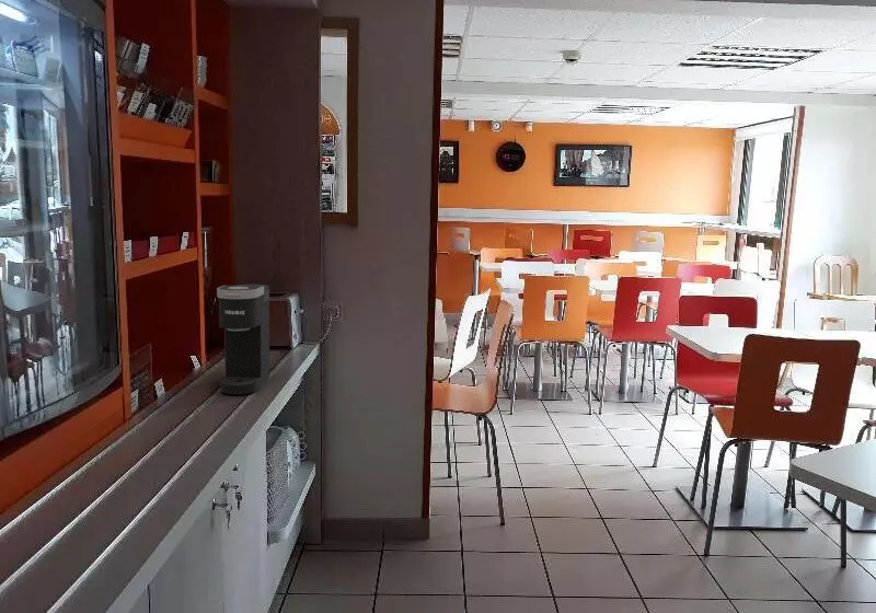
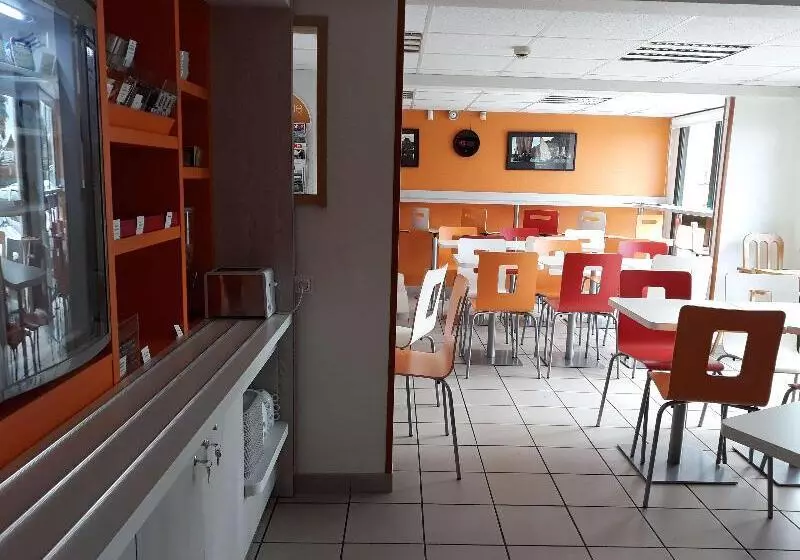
- coffee maker (244, 335)
